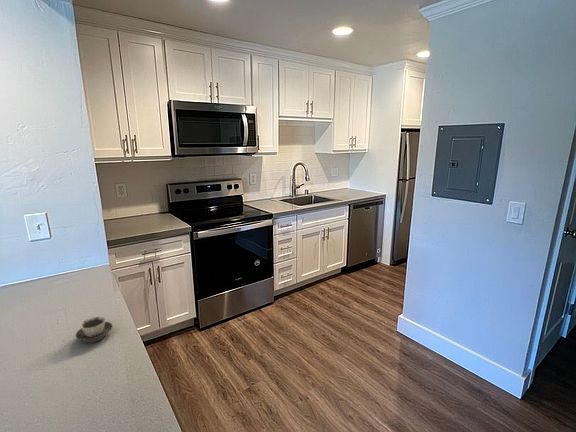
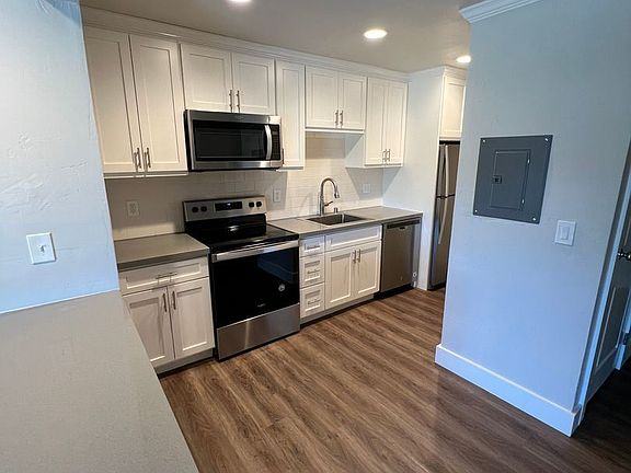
- cup (94, 329)
